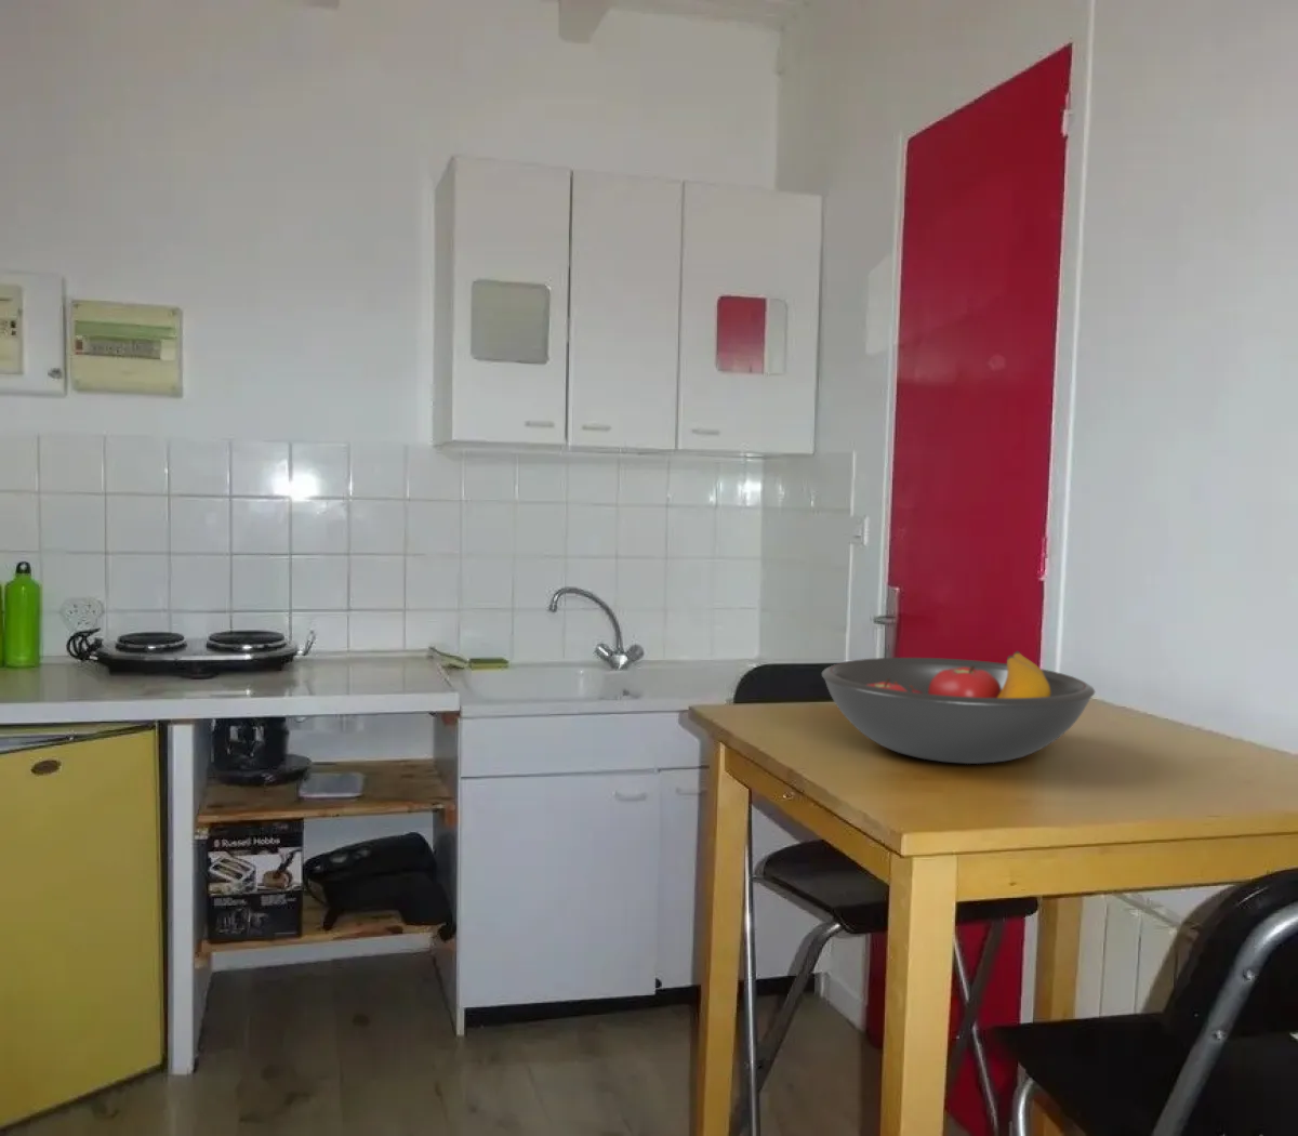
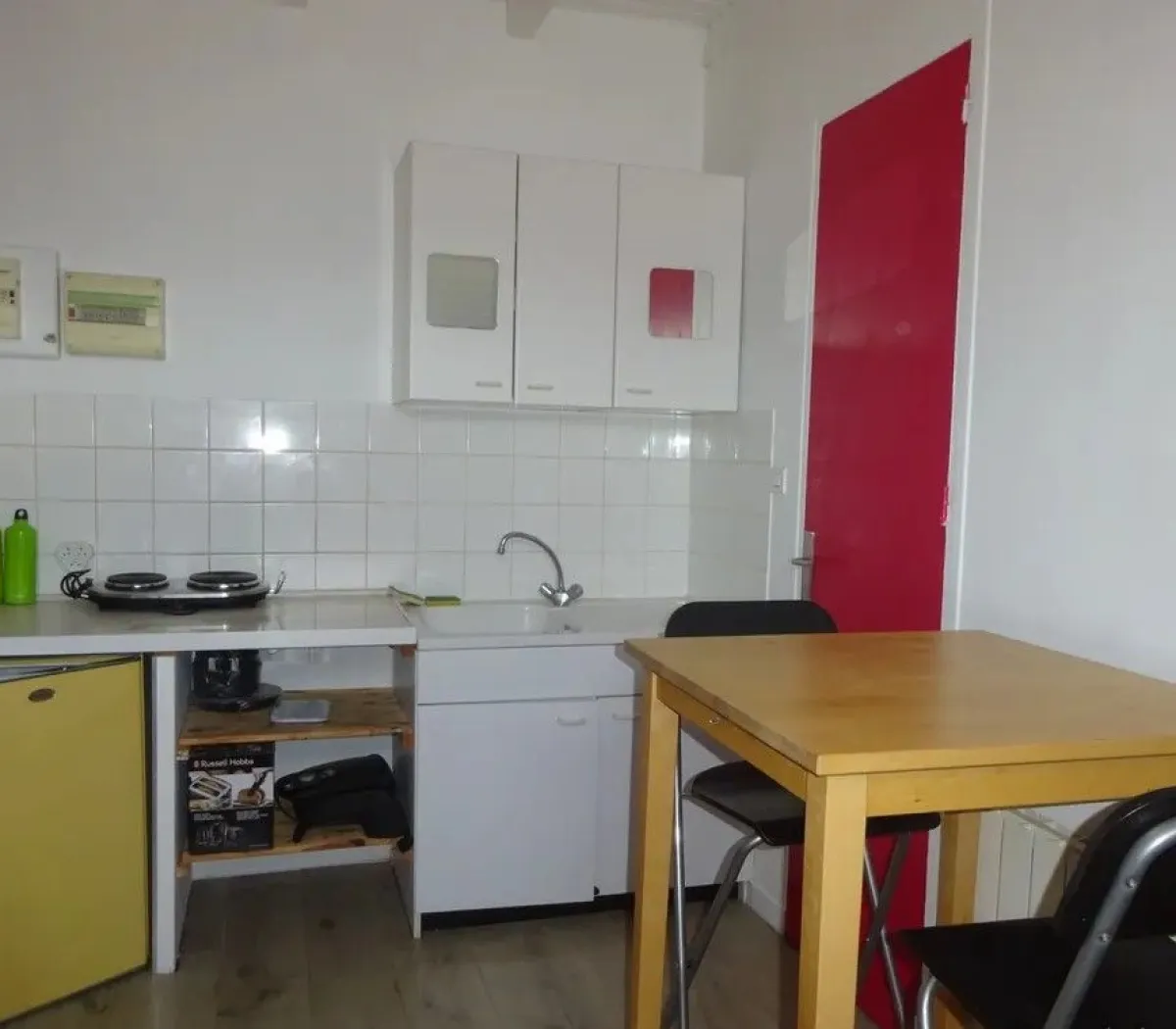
- fruit bowl (953, 704)
